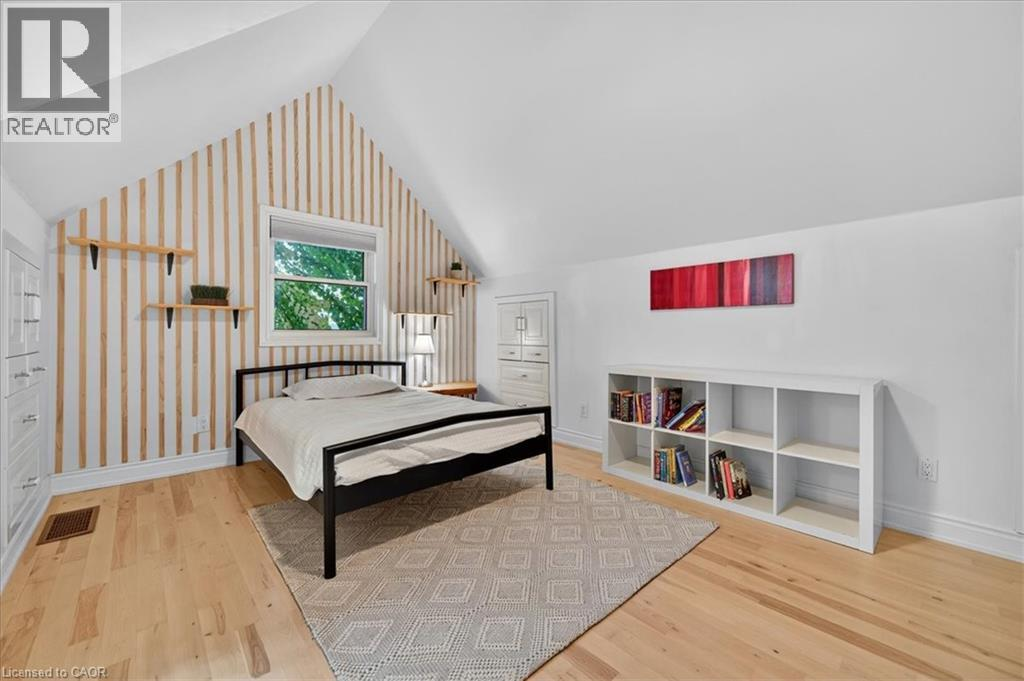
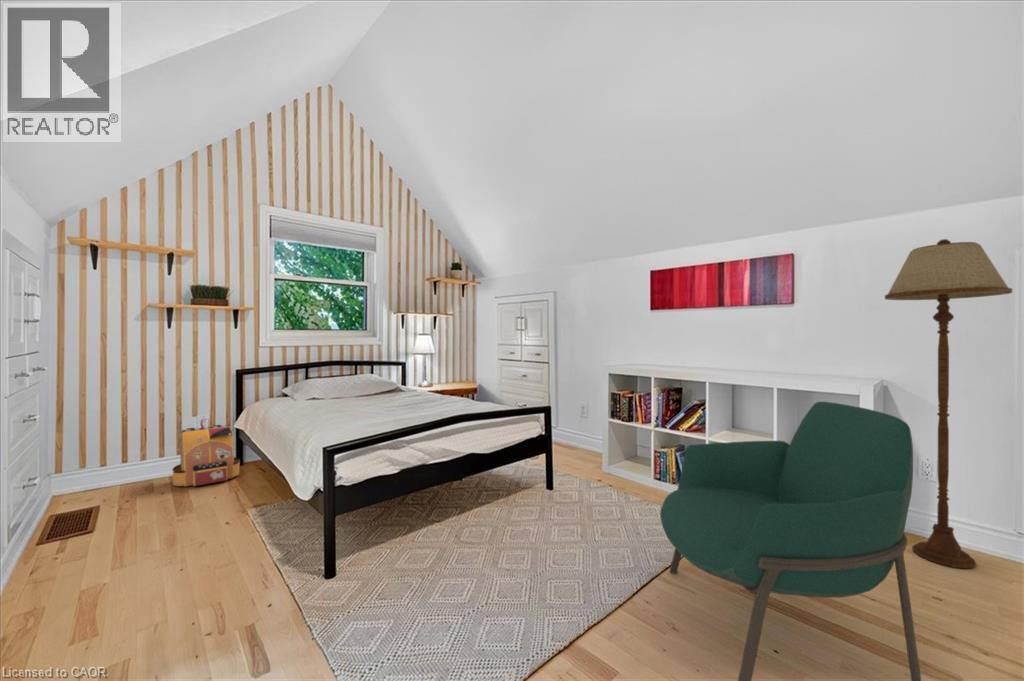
+ armchair (768, 518)
+ backpack (206, 449)
+ floor lamp (943, 398)
